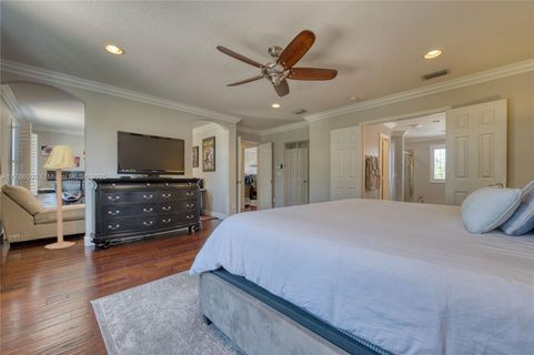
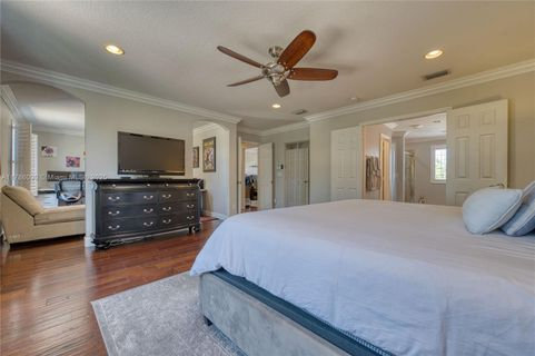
- floor lamp (60, 195)
